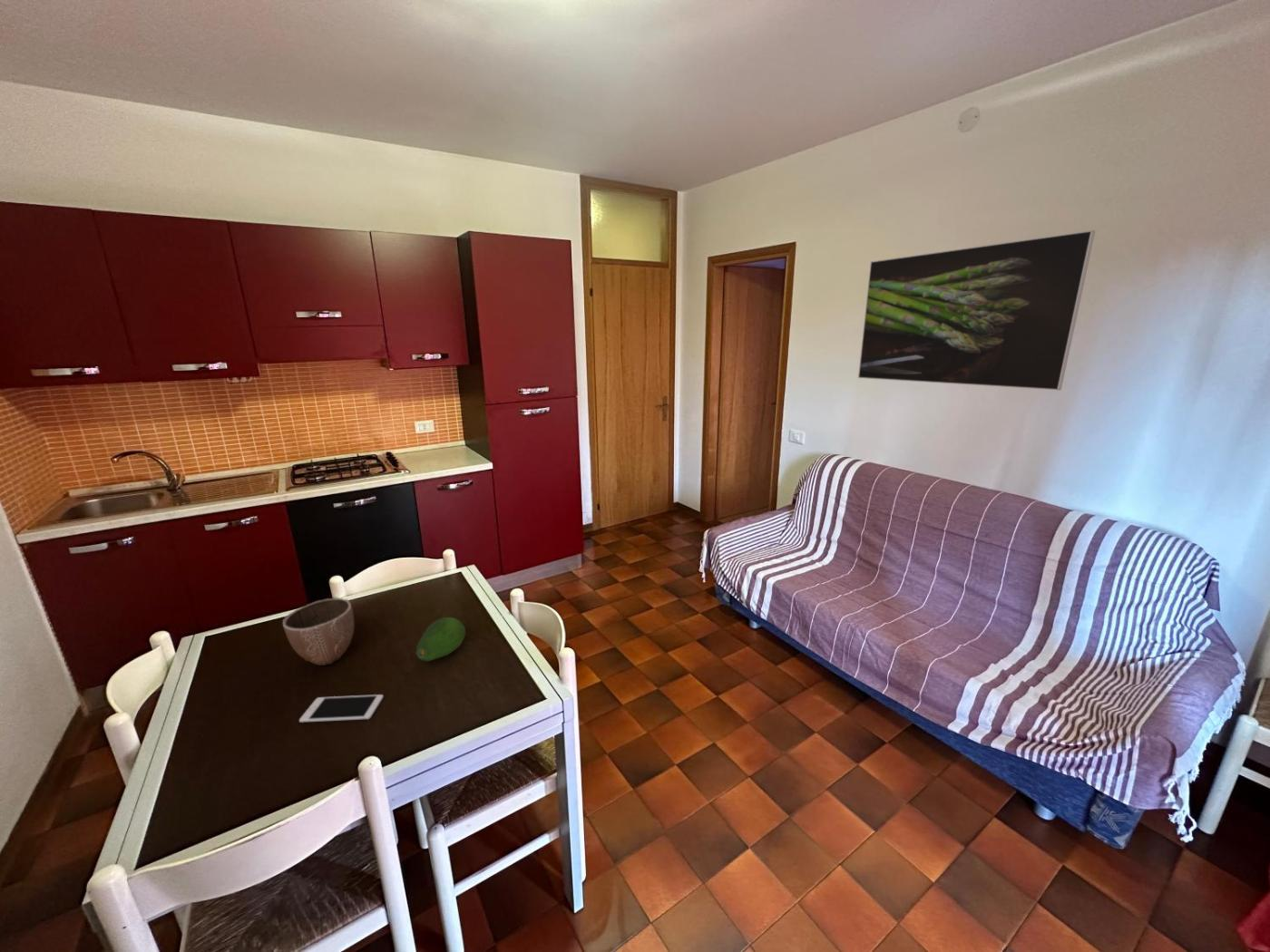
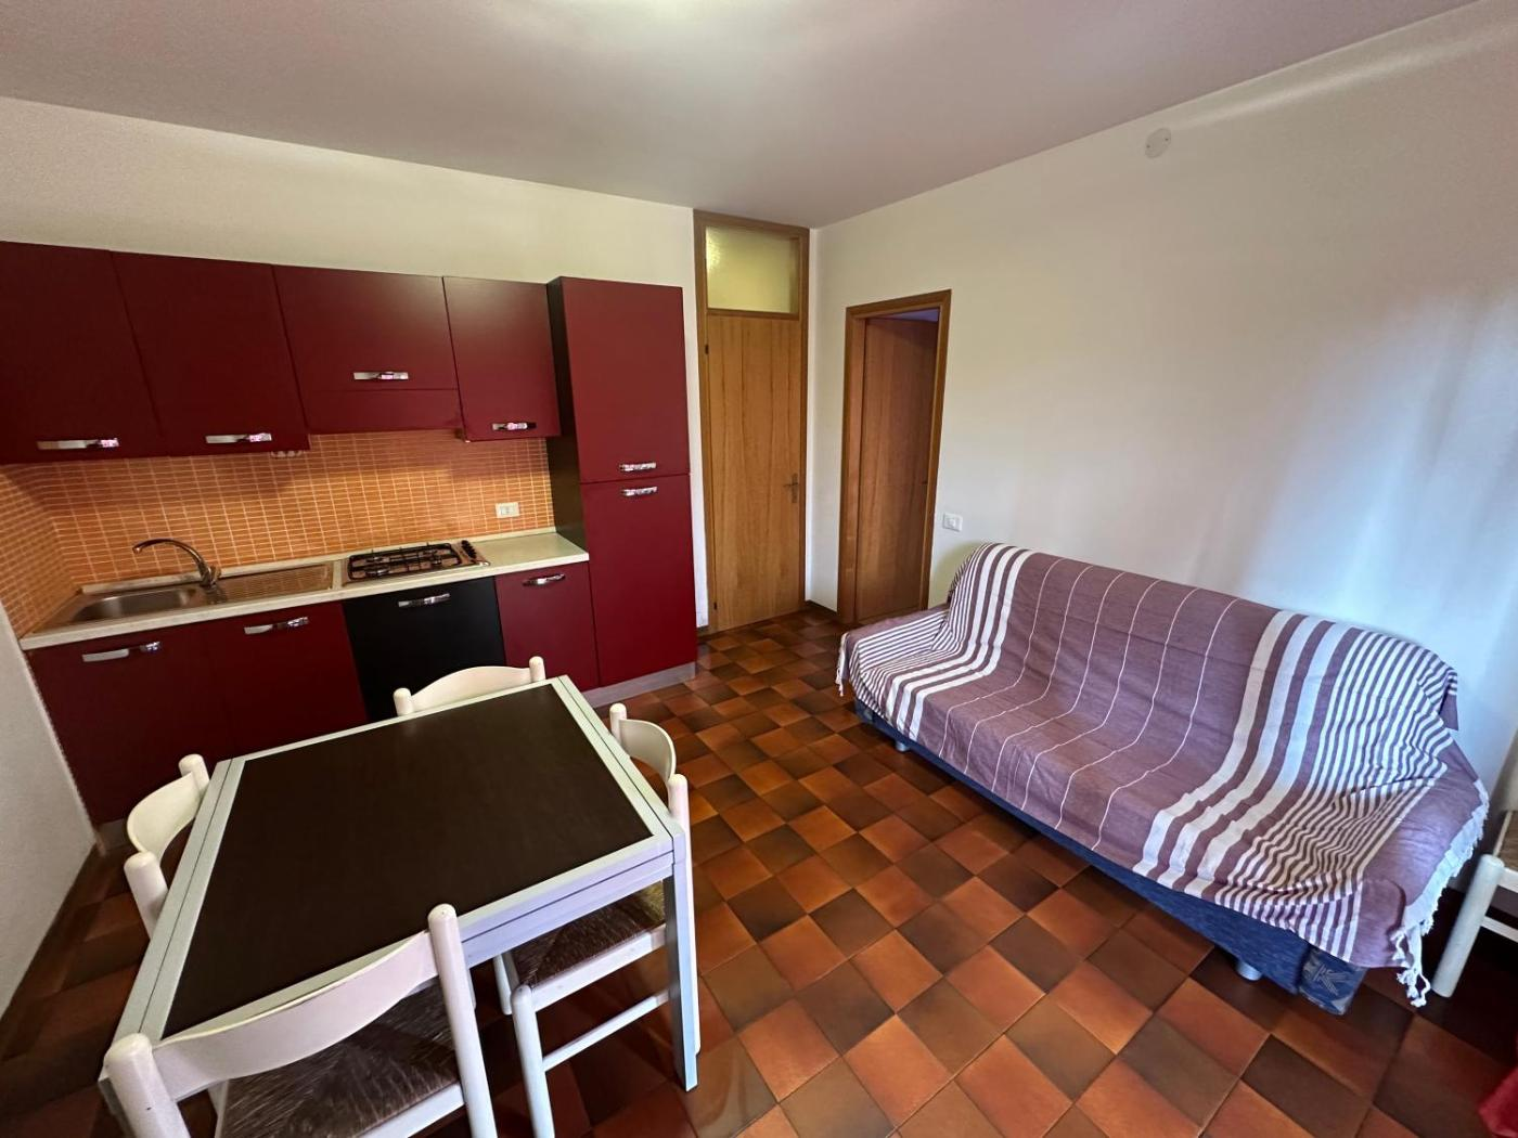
- cell phone (342, 708)
- fruit (440, 638)
- decorative bowl (323, 636)
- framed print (954, 317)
